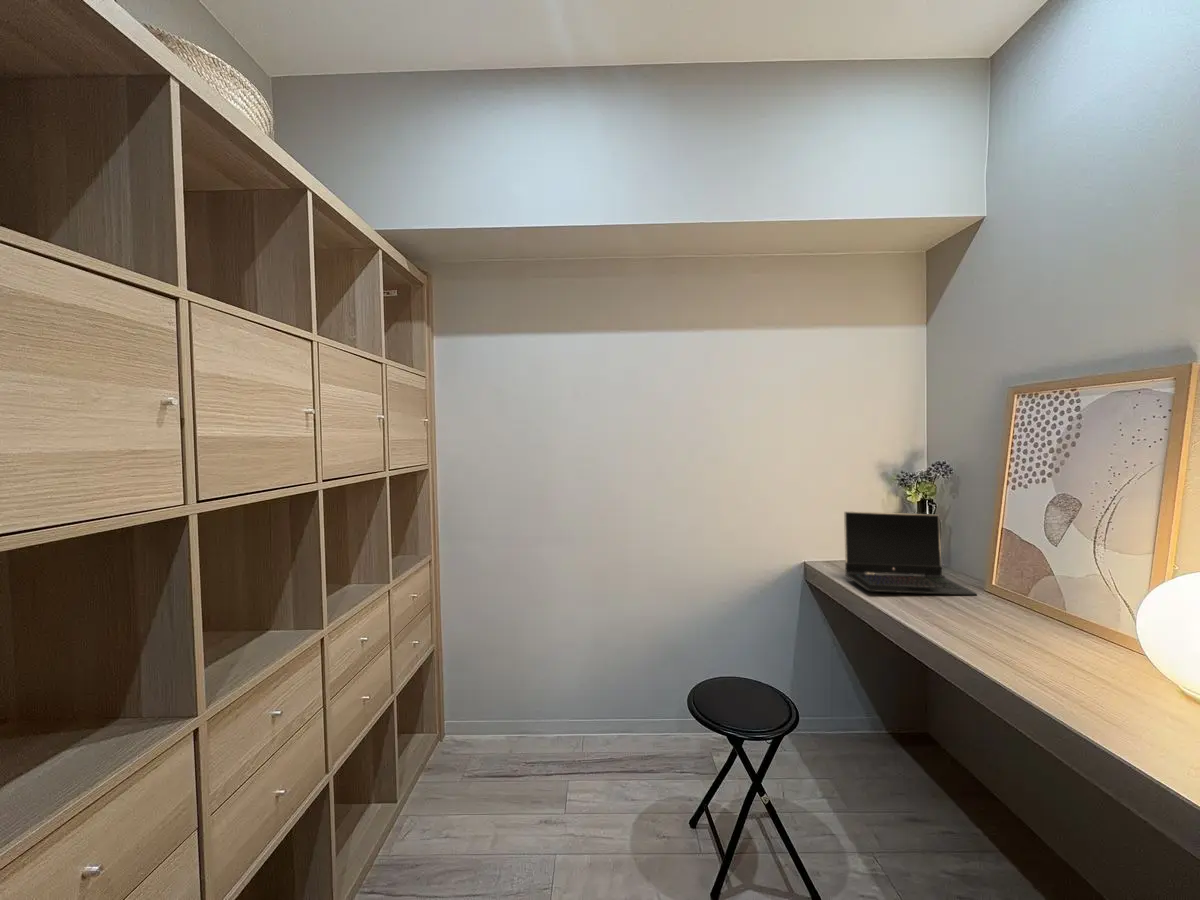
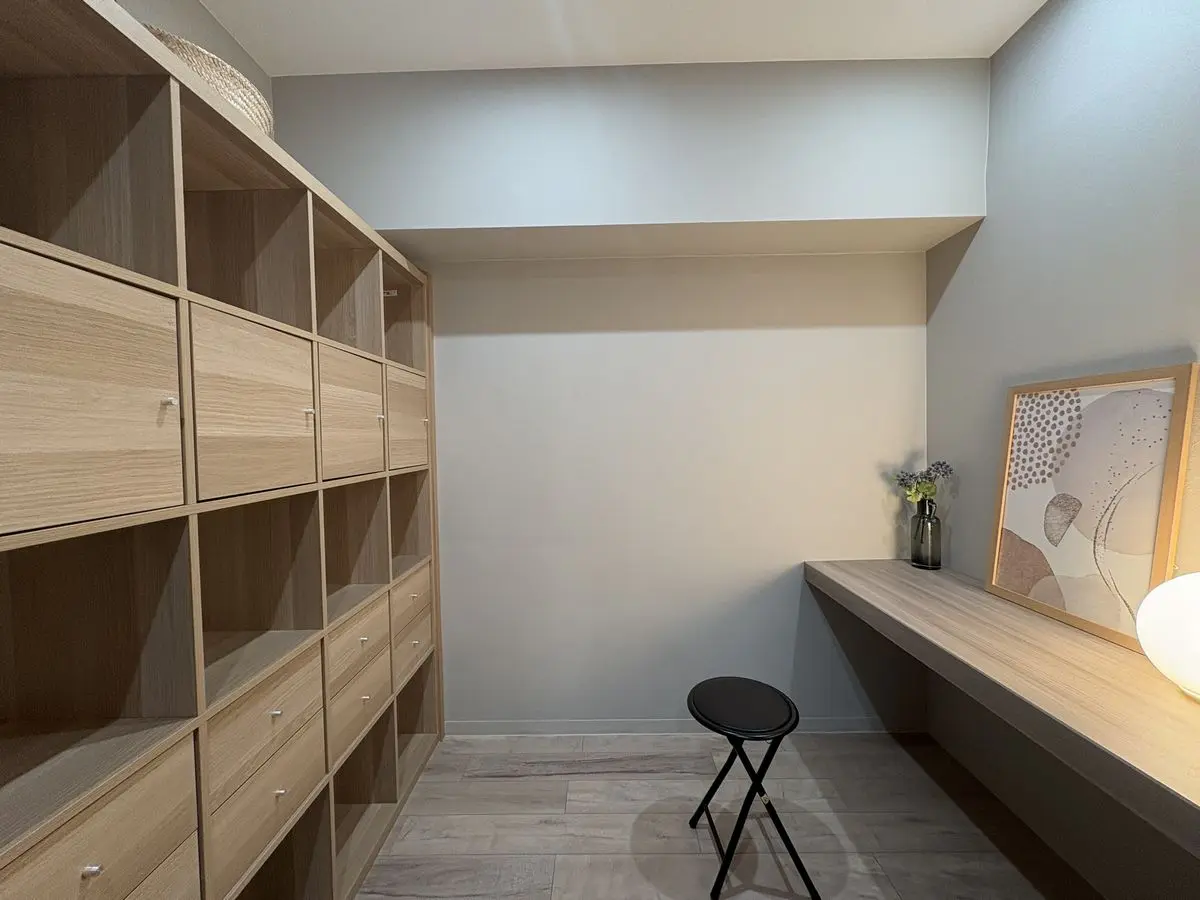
- laptop computer (906, 552)
